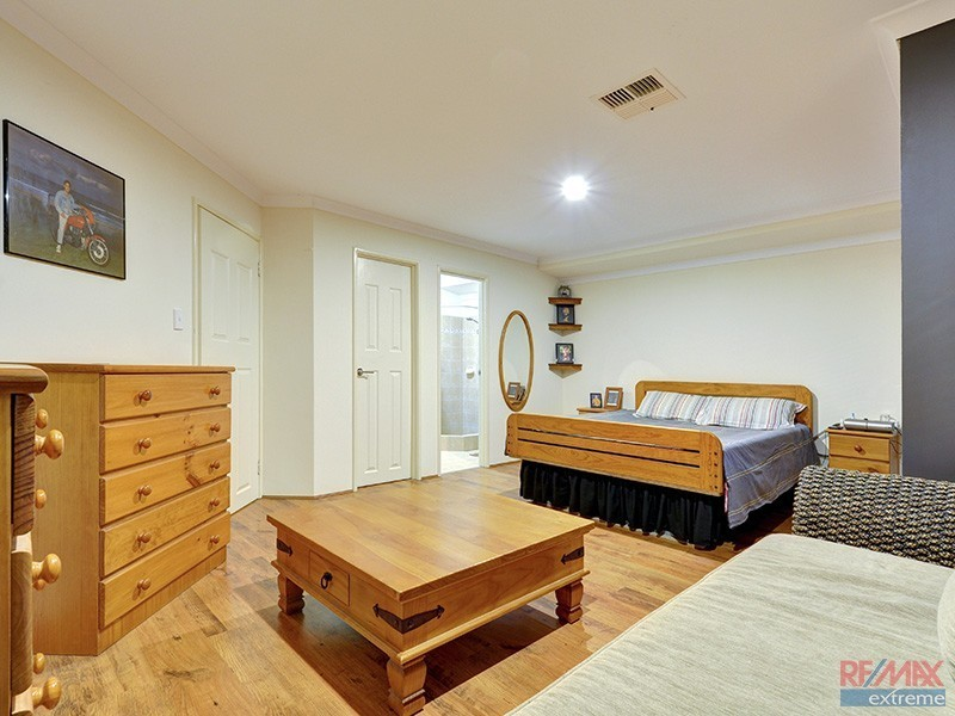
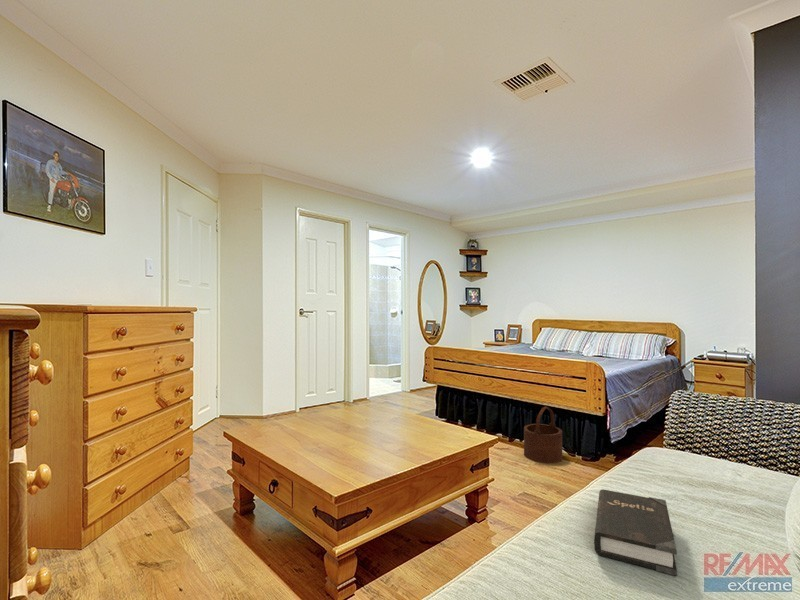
+ wooden bucket (542, 431)
+ hardback book (632, 525)
